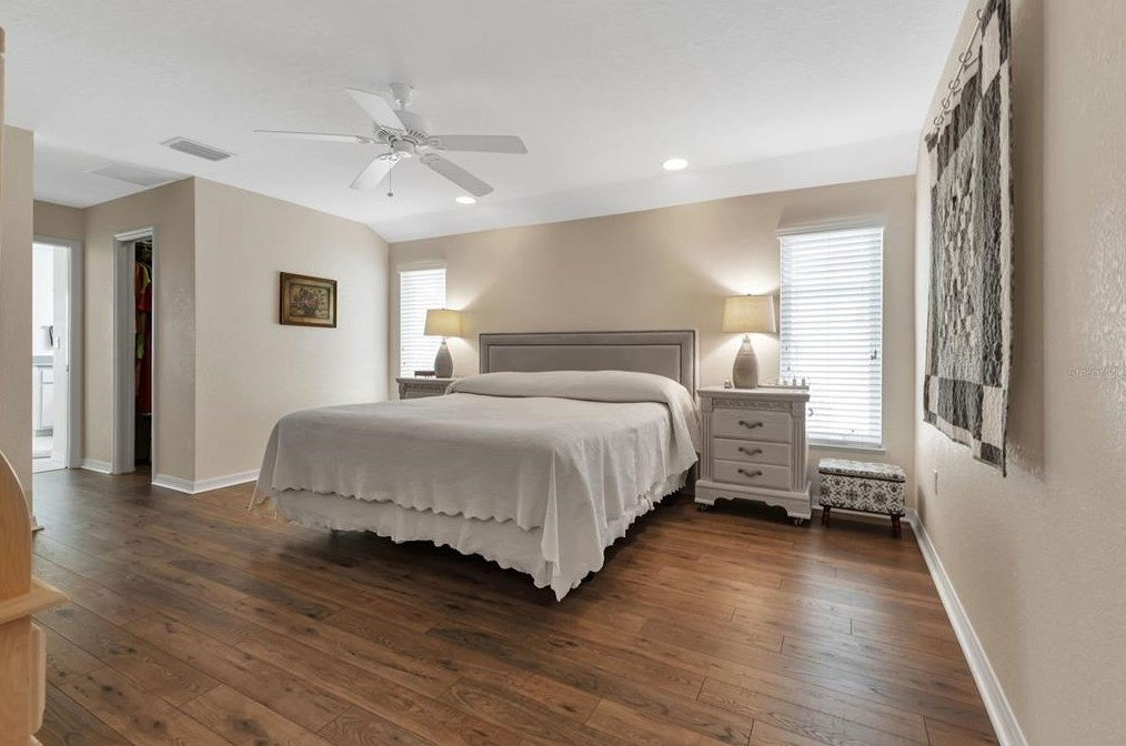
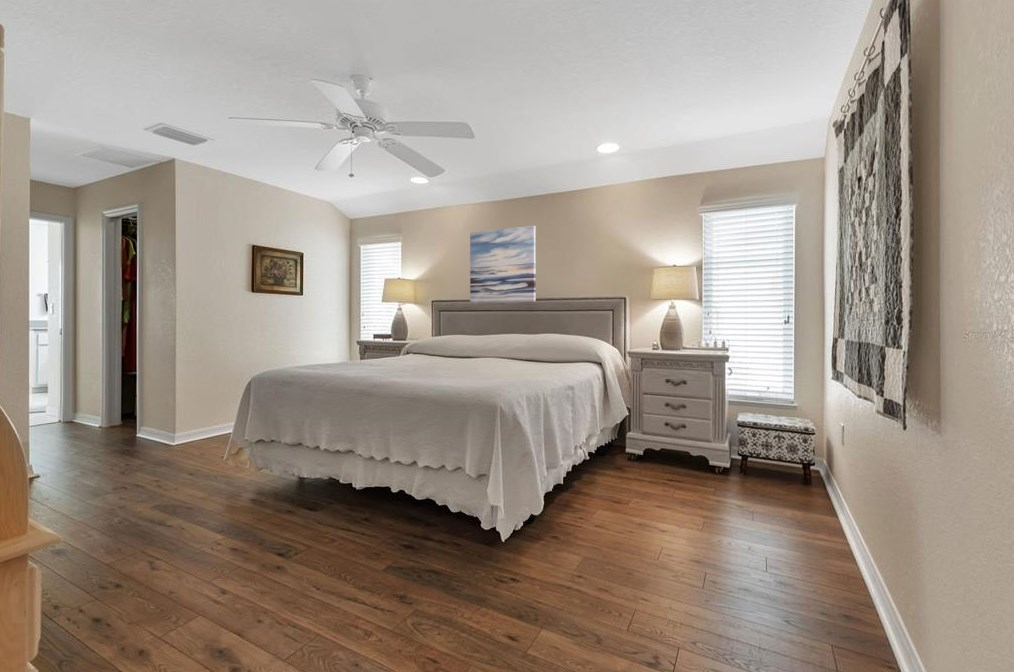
+ wall art (501, 266)
